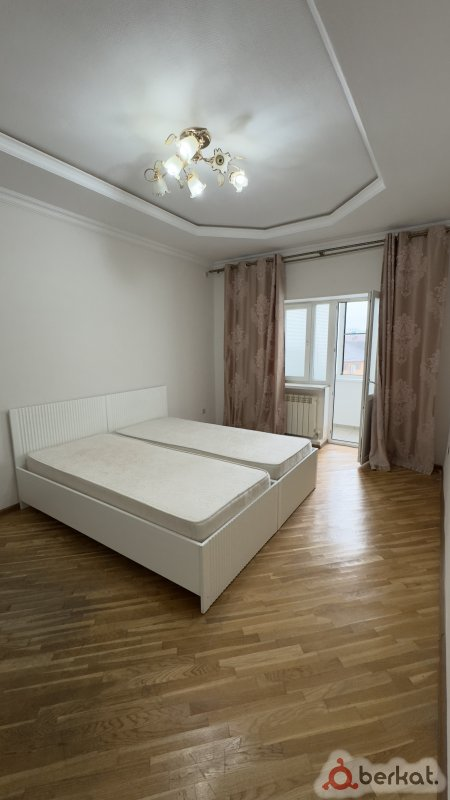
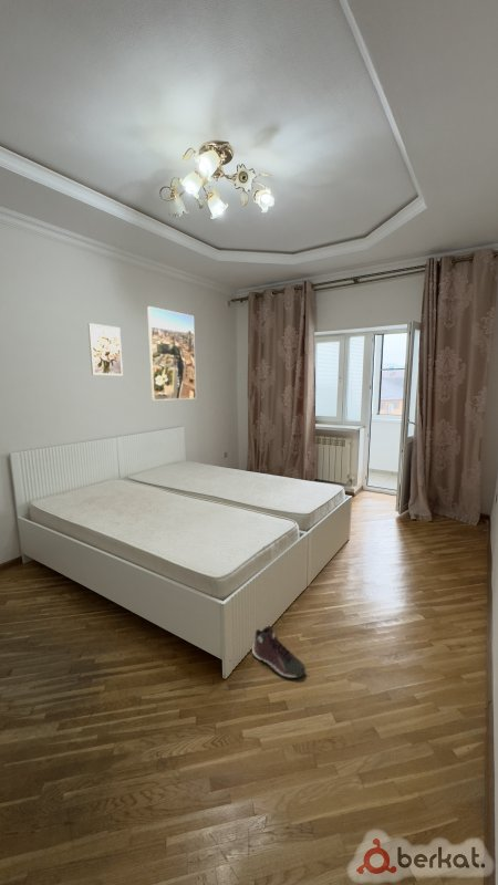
+ wall art (105, 351)
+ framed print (173, 356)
+ sneaker (277, 648)
